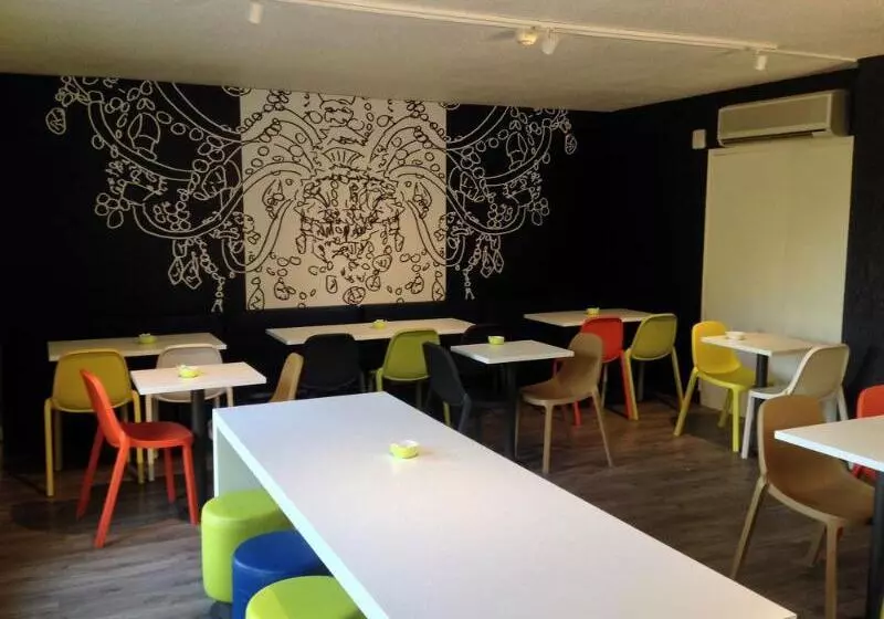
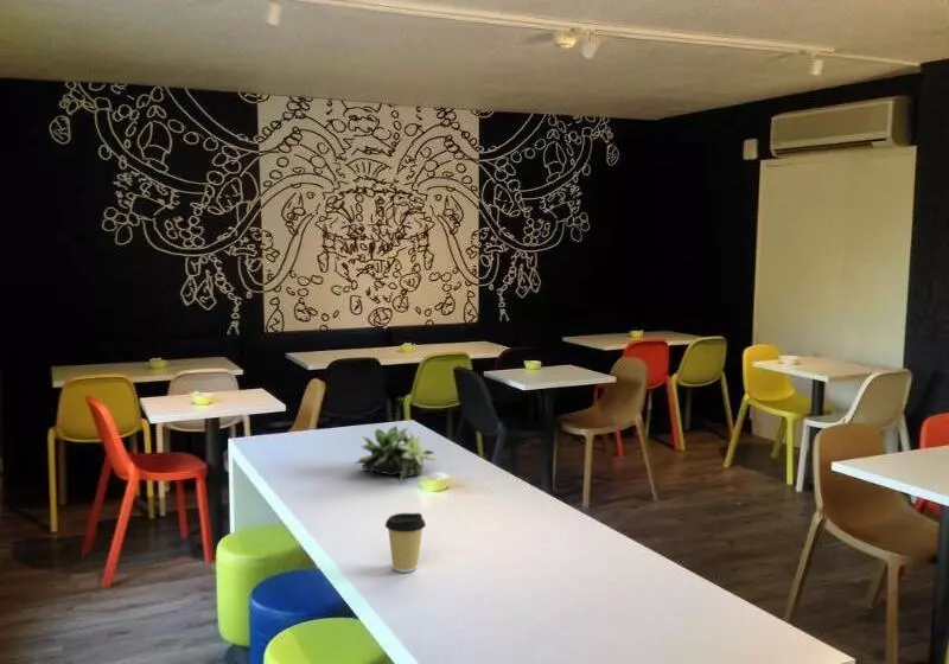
+ coffee cup (405, 542)
+ succulent plant (396, 448)
